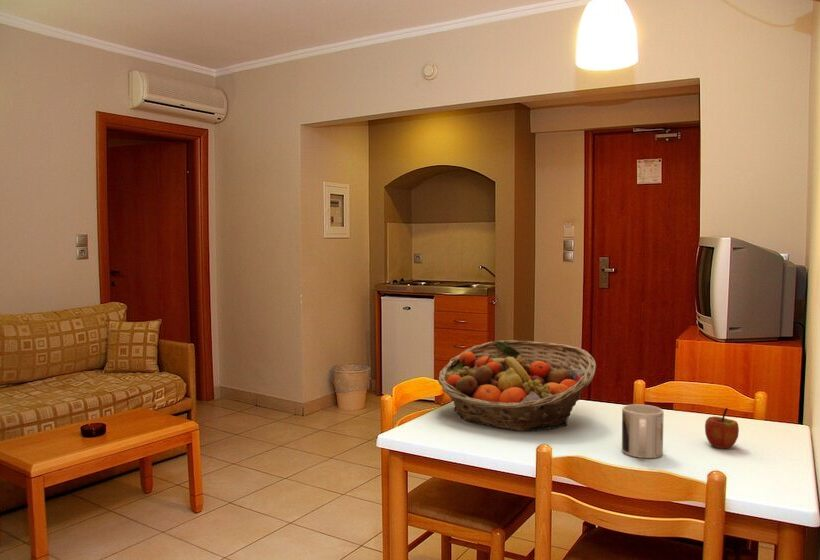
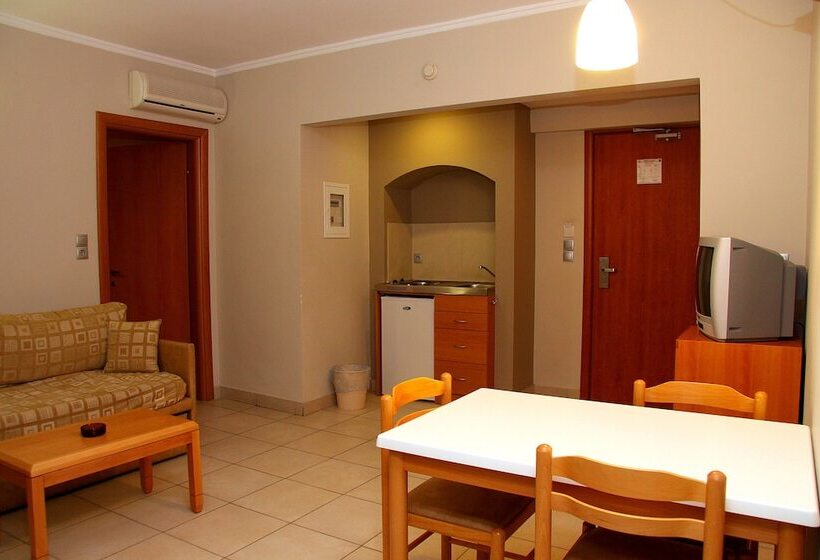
- apple (721, 427)
- fruit basket (514, 382)
- mug (640, 431)
